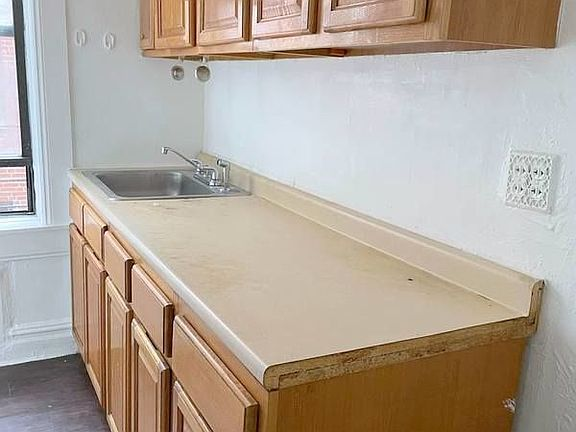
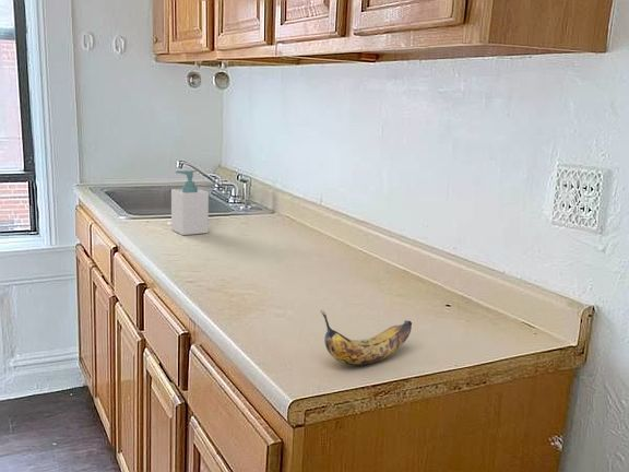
+ banana (370, 338)
+ soap bottle (189, 201)
